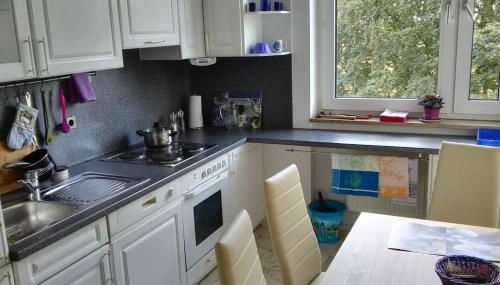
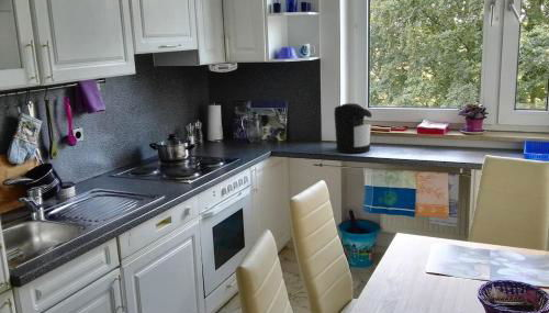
+ coffee maker (354, 125)
